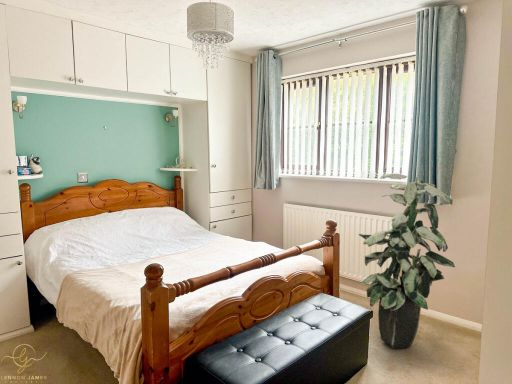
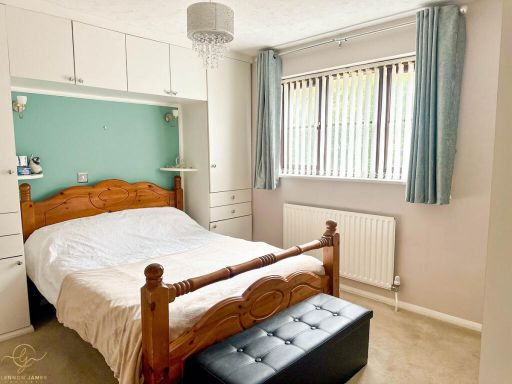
- indoor plant (401, 258)
